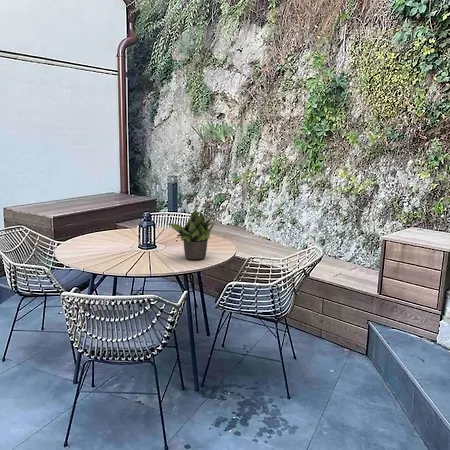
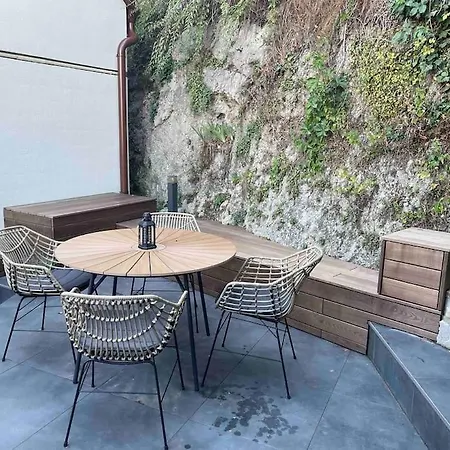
- potted plant (189, 233)
